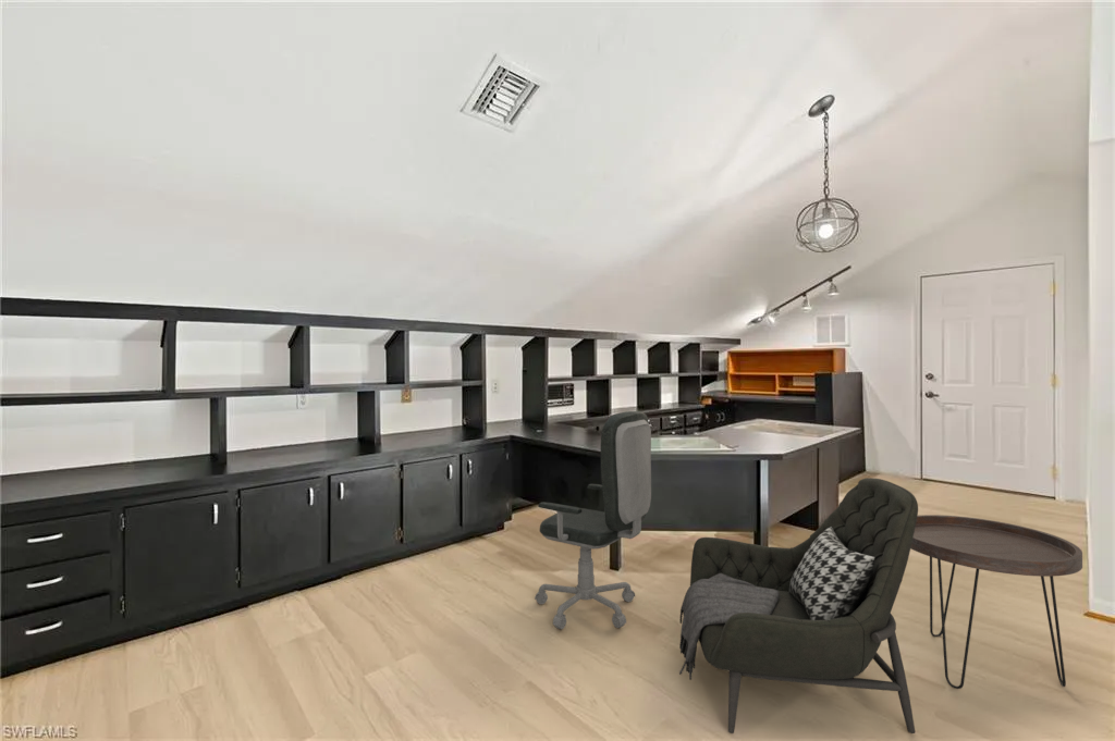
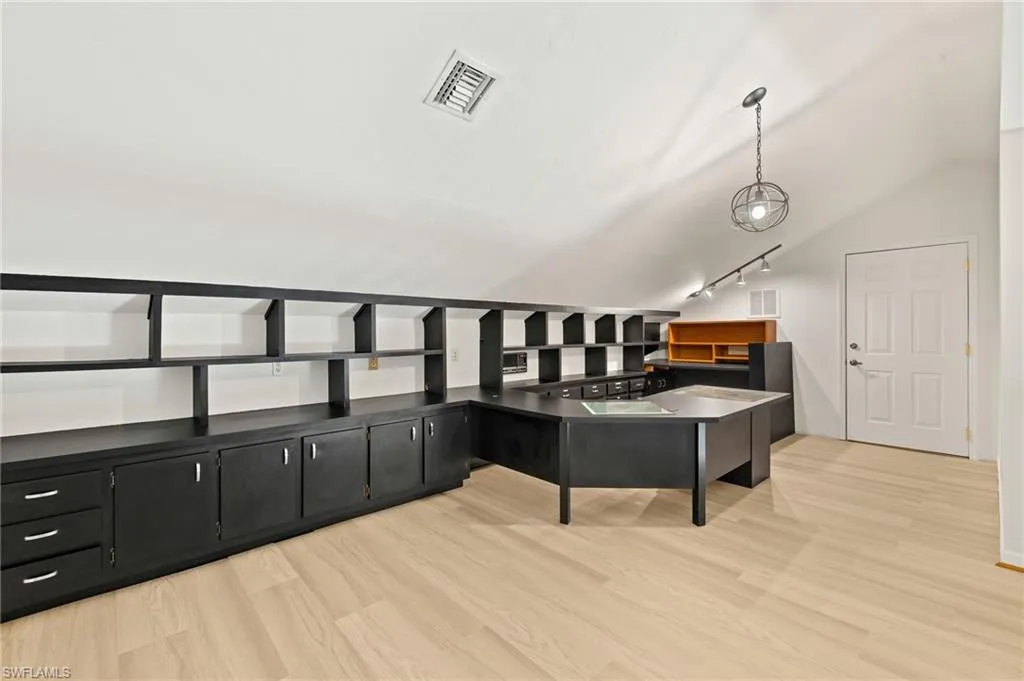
- armchair (784, 584)
- office chair (588, 510)
- side table (975, 600)
